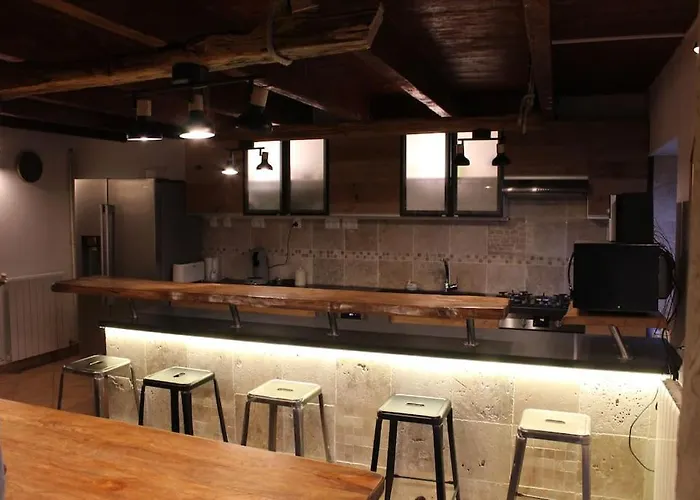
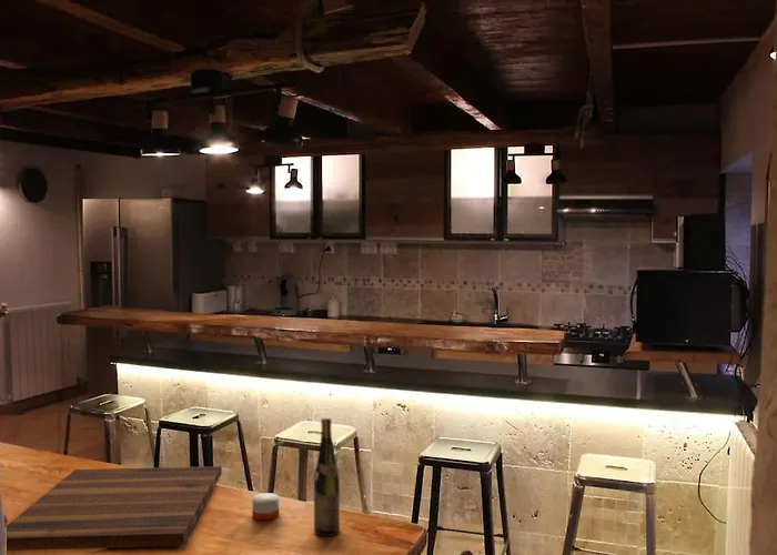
+ candle (265, 496)
+ cutting board (122, 502)
+ wine bottle (326, 474)
